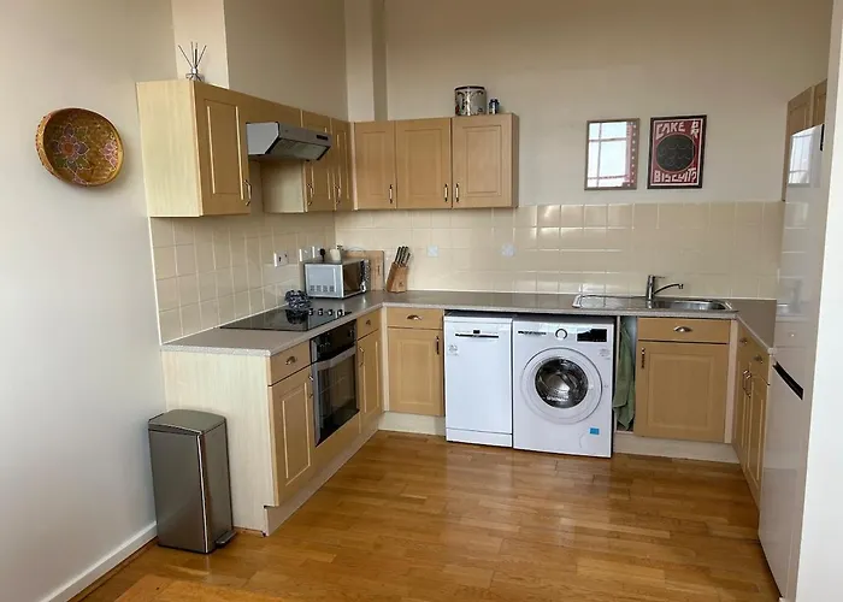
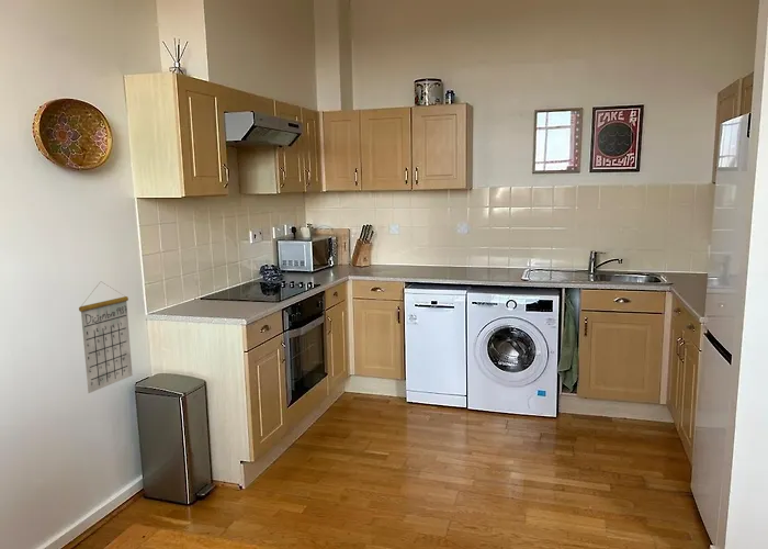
+ calendar (106, 333)
